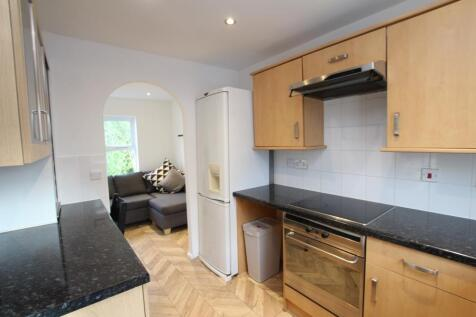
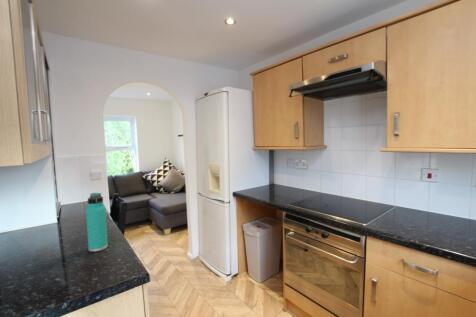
+ thermos bottle (96, 220)
